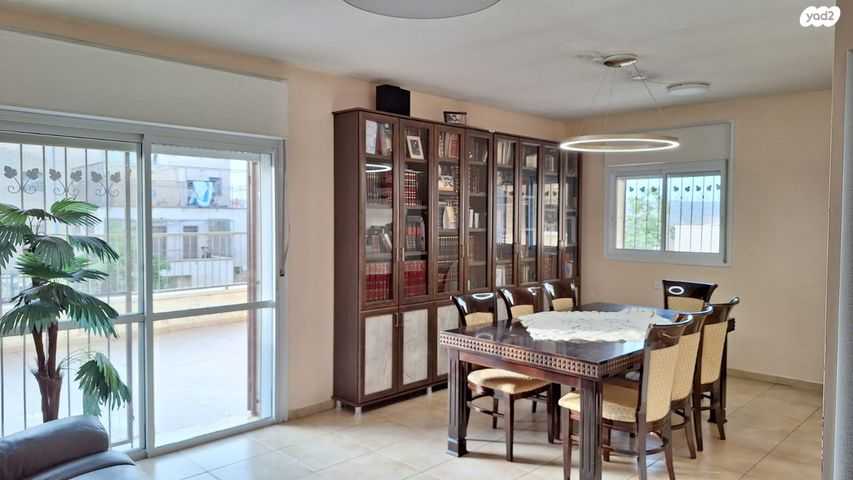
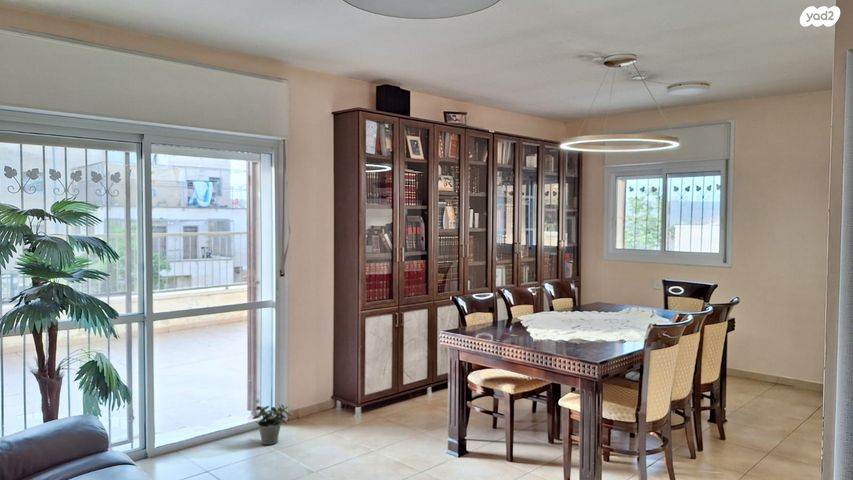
+ potted plant (270, 422)
